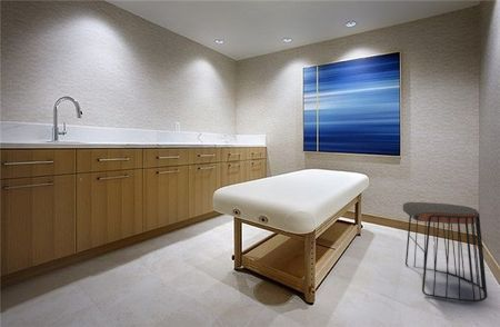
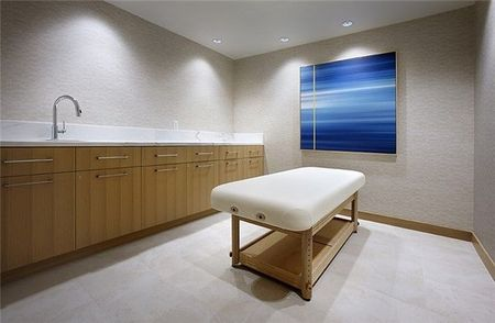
- stool (444, 245)
